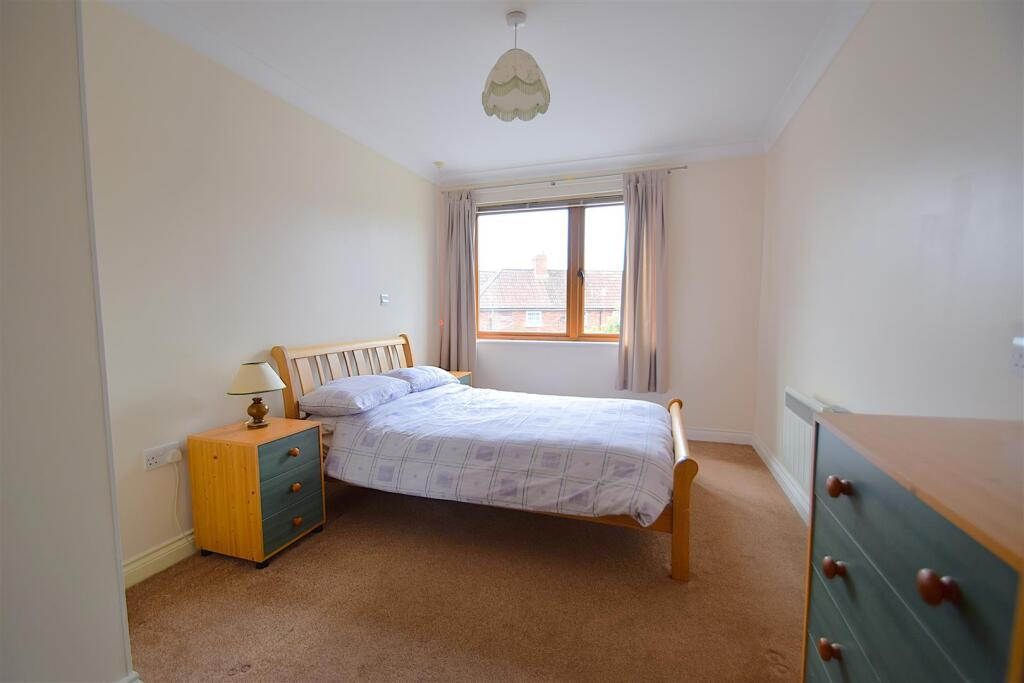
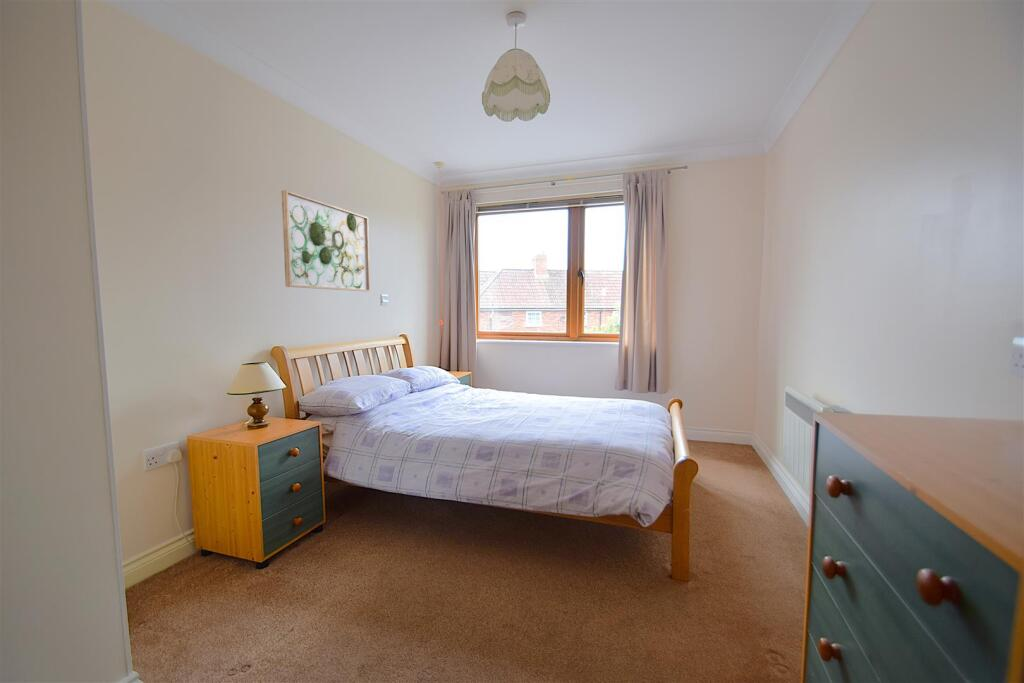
+ wall art (333, 247)
